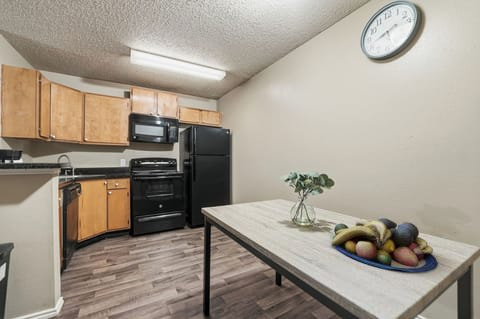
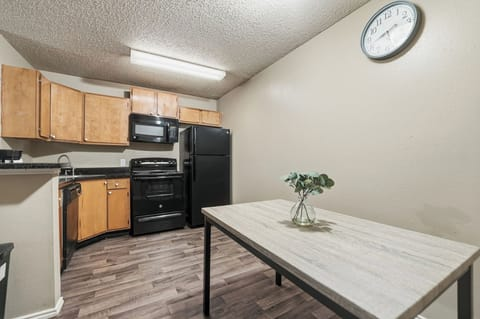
- fruit bowl (378, 234)
